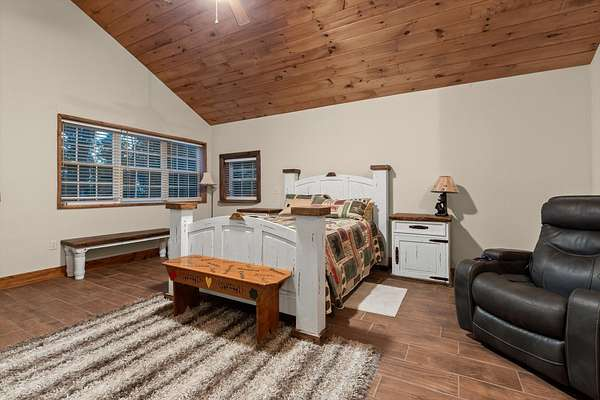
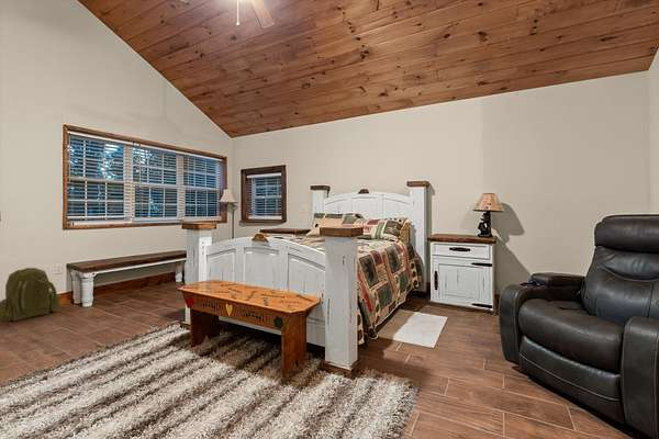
+ backpack (30, 291)
